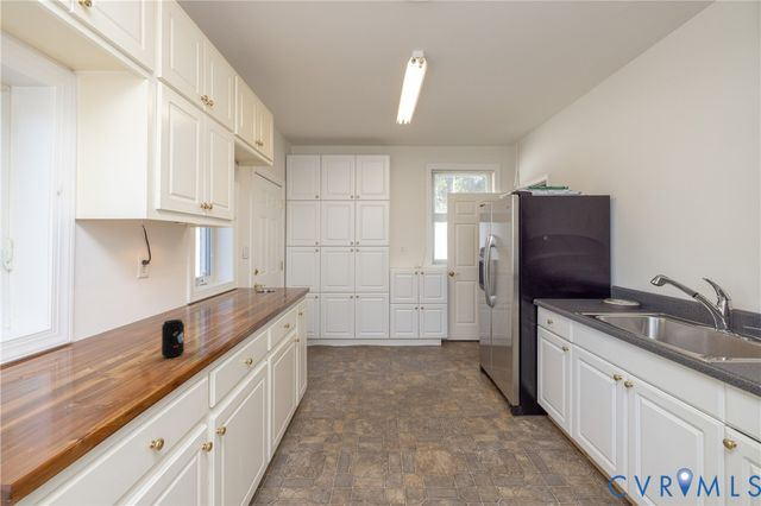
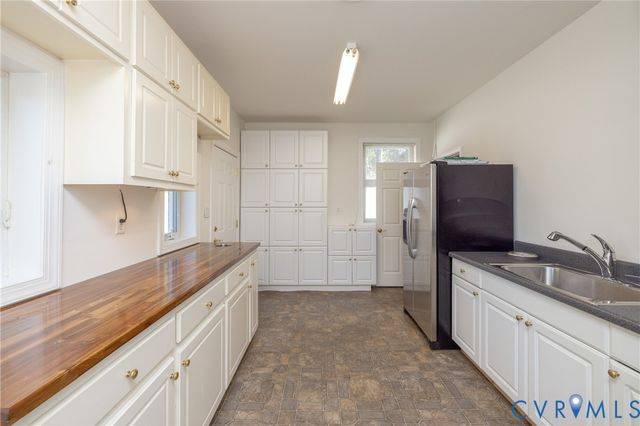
- beverage can (172, 337)
